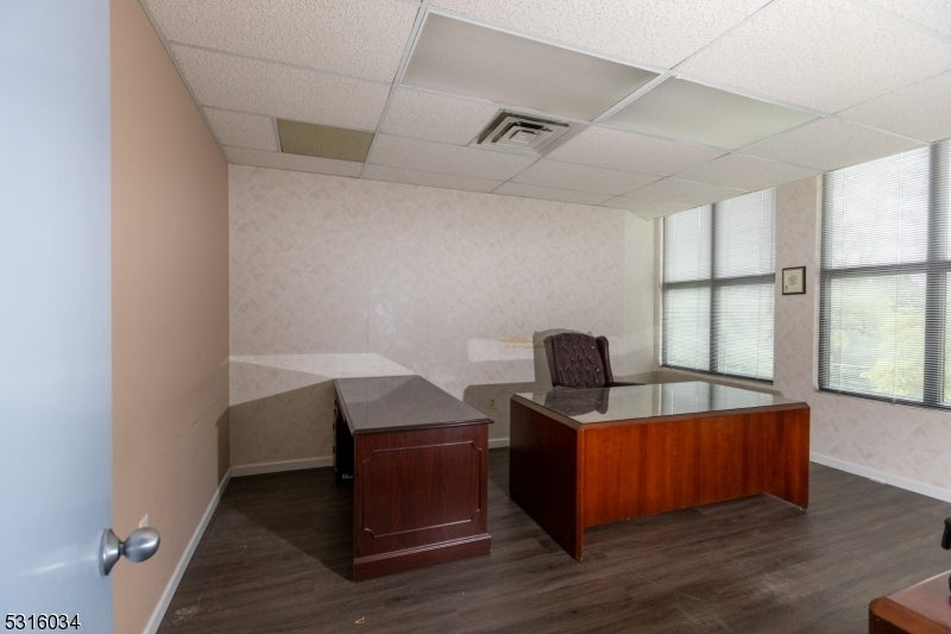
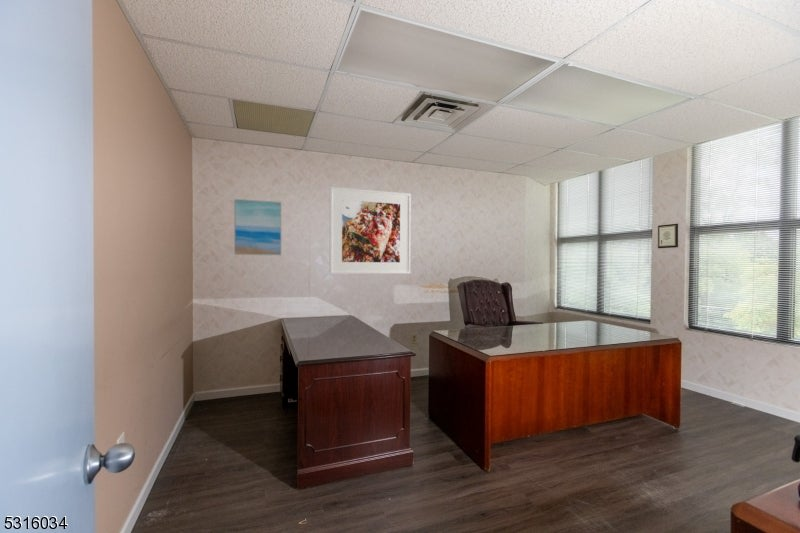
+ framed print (371, 232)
+ wall art (258, 227)
